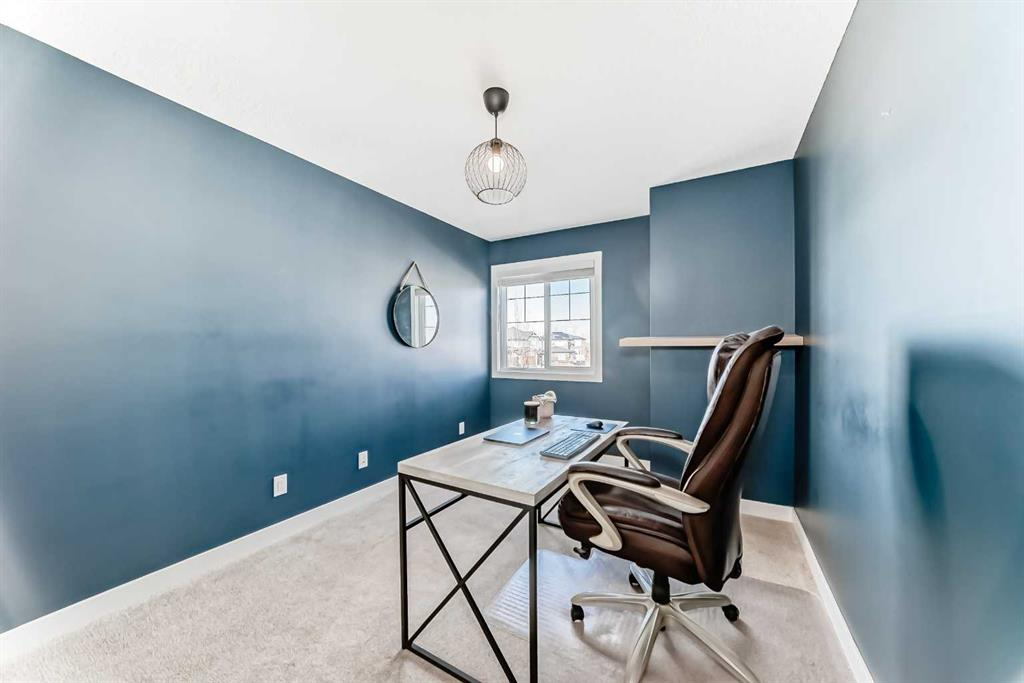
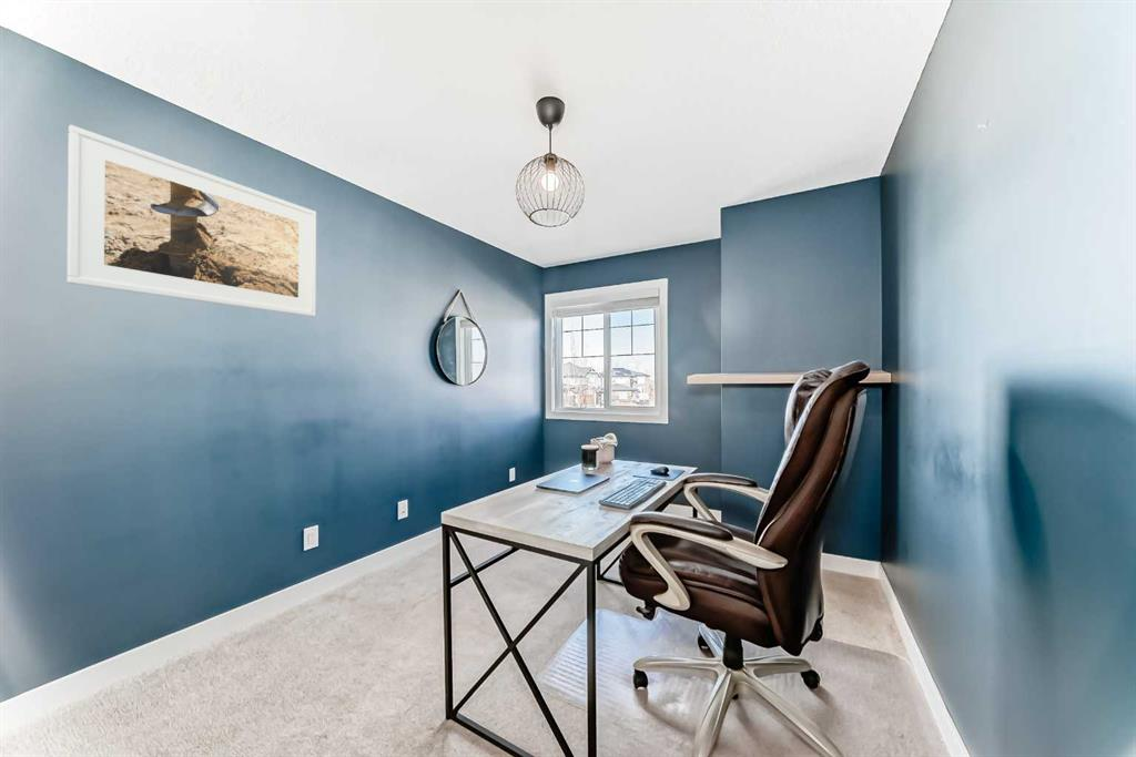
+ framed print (216, 239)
